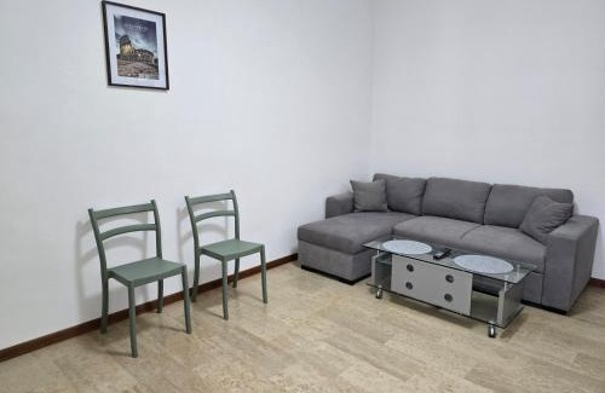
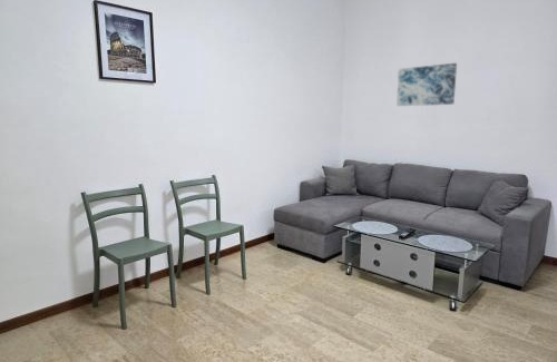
+ wall art (424, 86)
